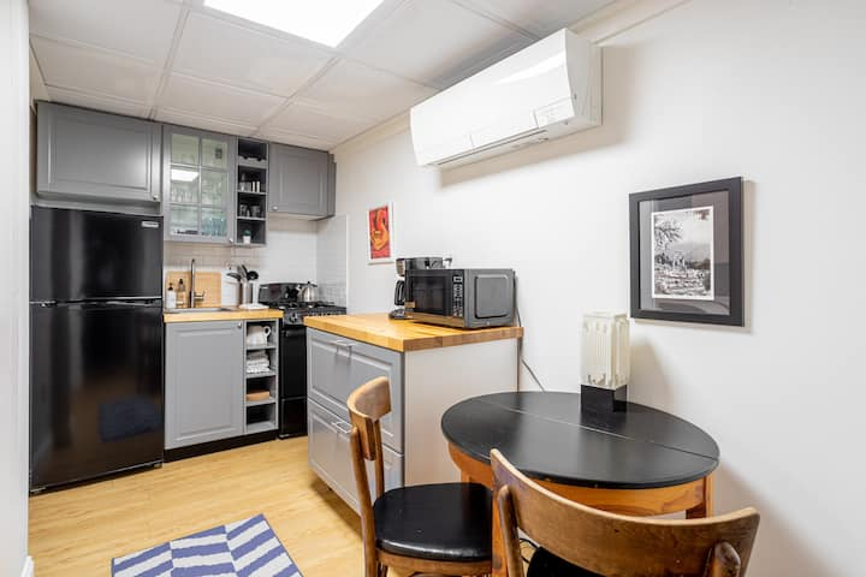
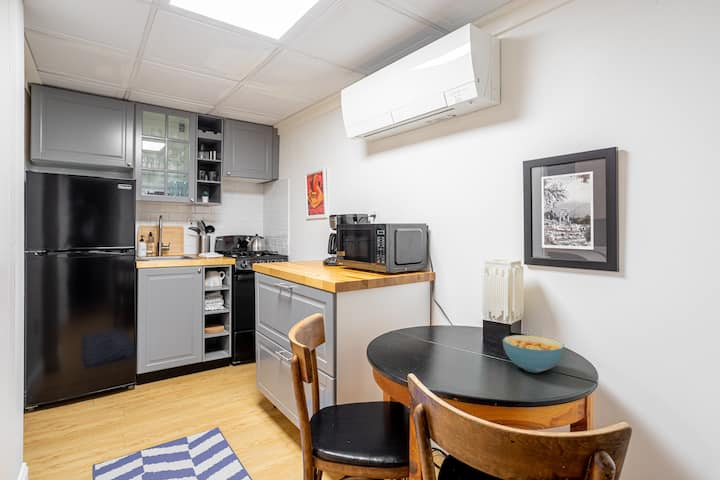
+ cereal bowl (532, 355)
